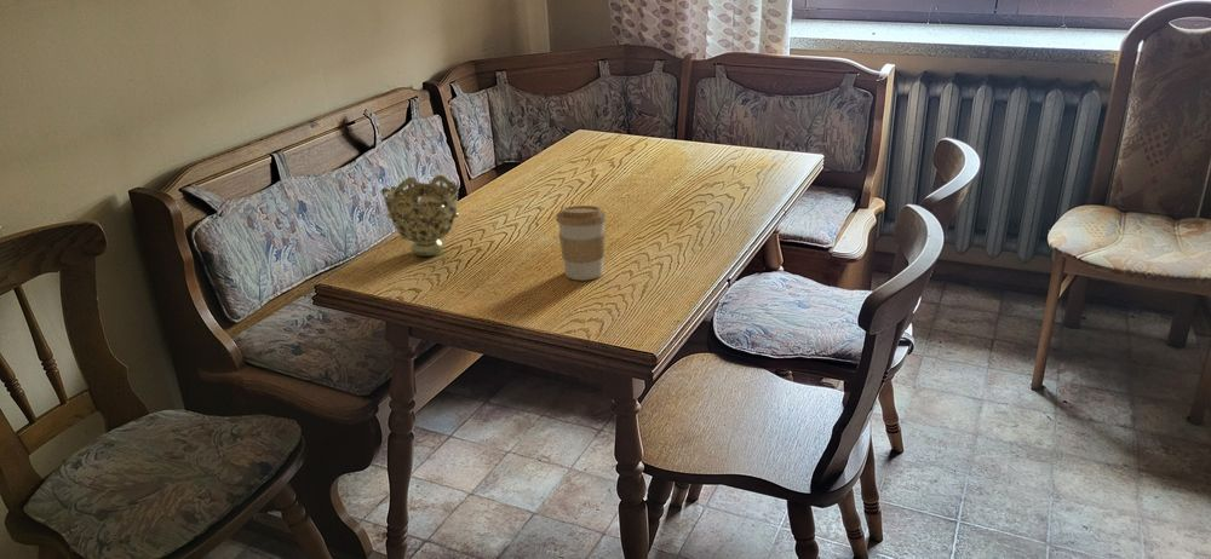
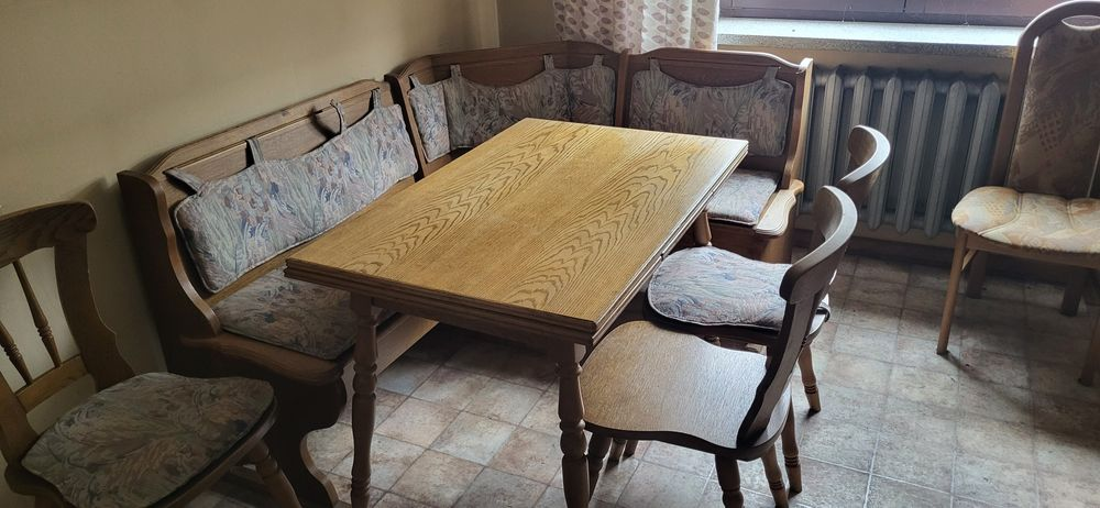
- decorative bowl (424, 219)
- coffee cup (582, 240)
